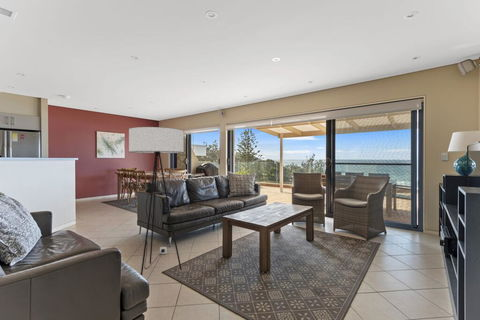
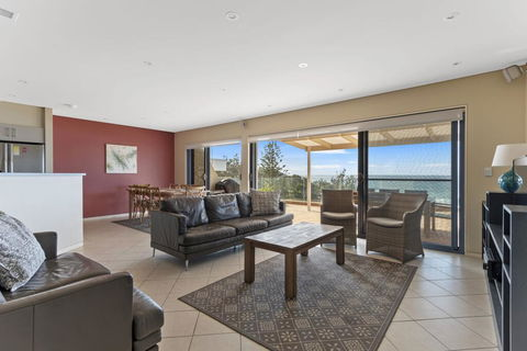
- floor lamp (166, 200)
